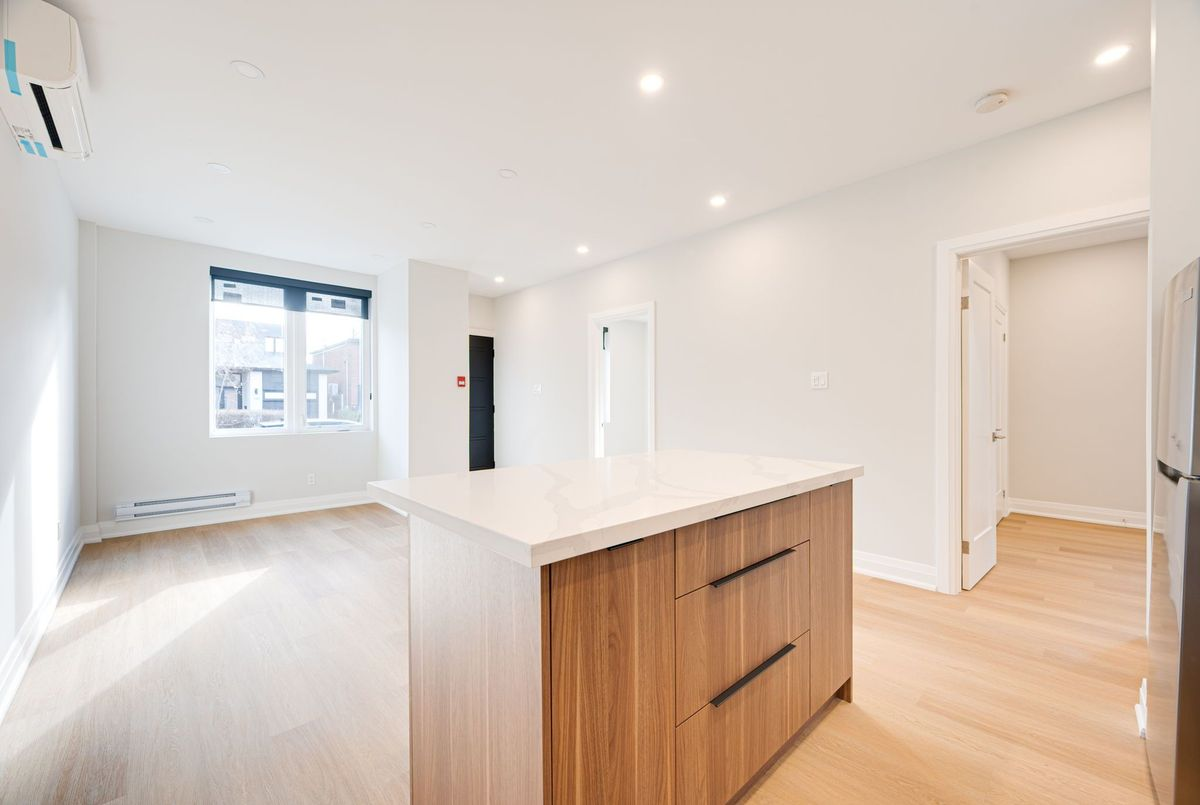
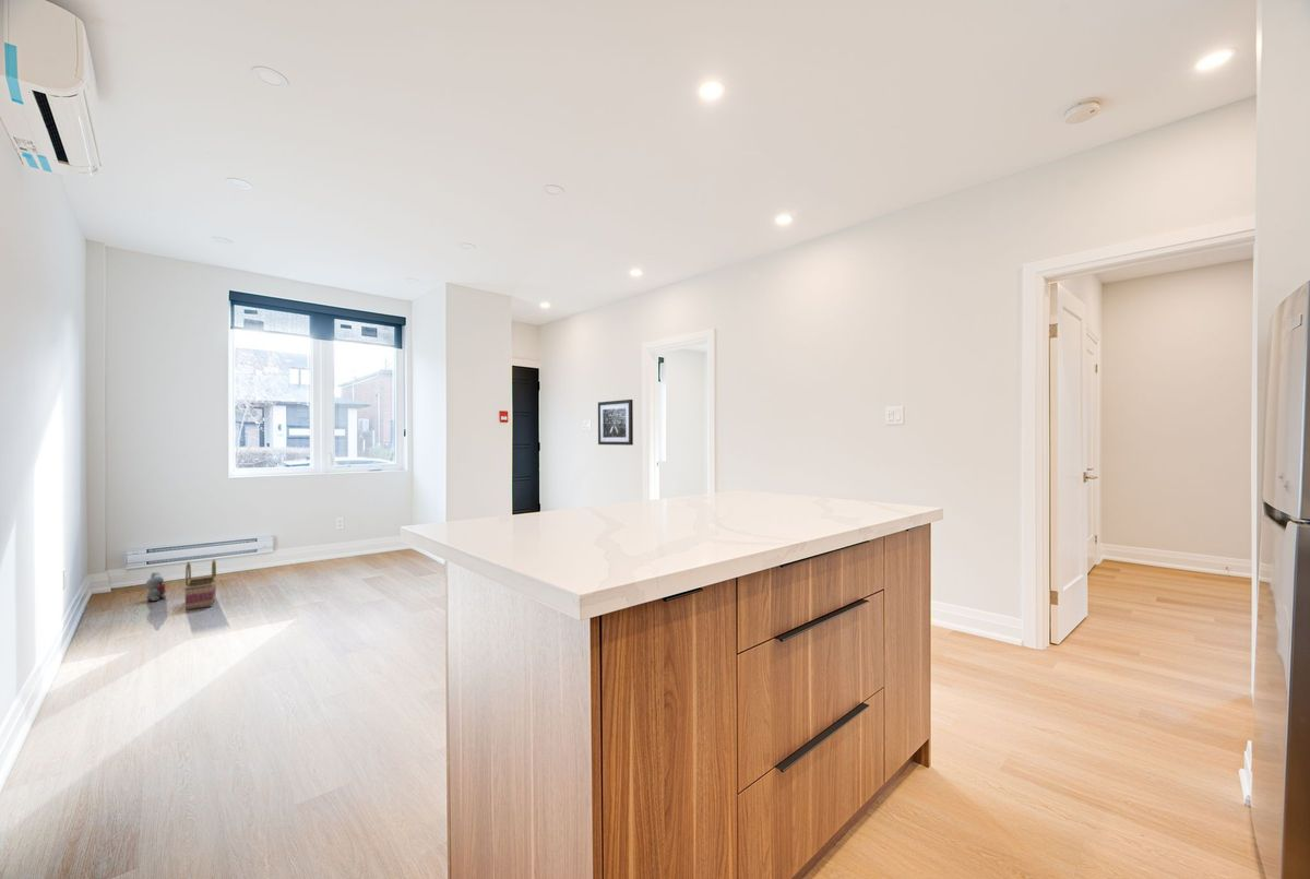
+ plush toy (155, 585)
+ basket (201, 582)
+ wall art (615, 423)
